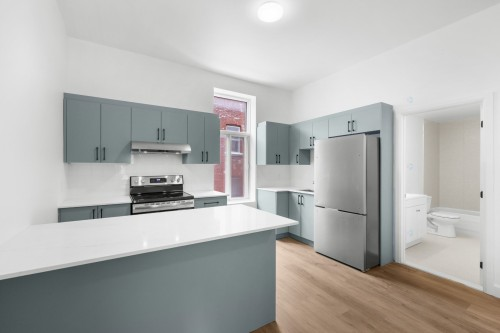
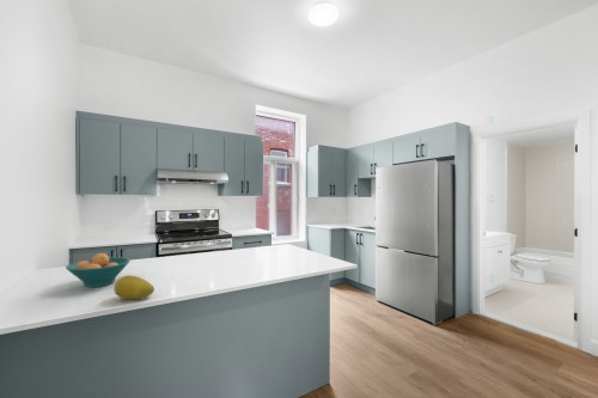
+ fruit (134, 287)
+ fruit bowl (99, 268)
